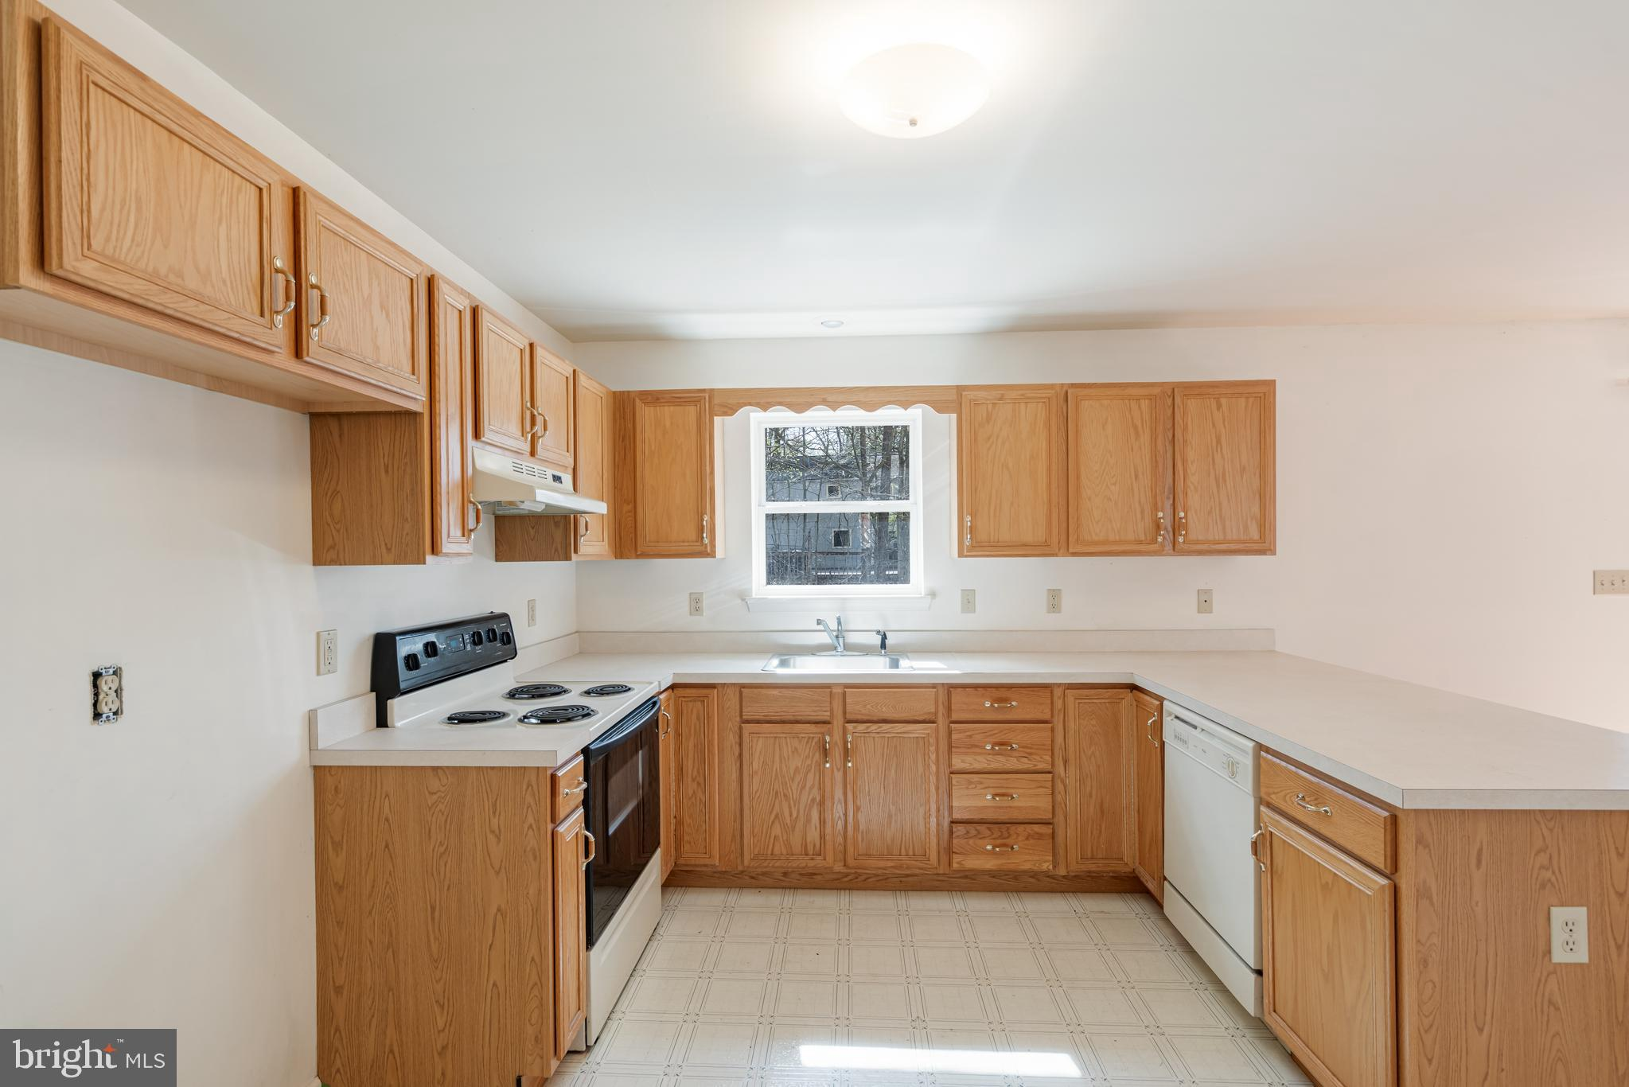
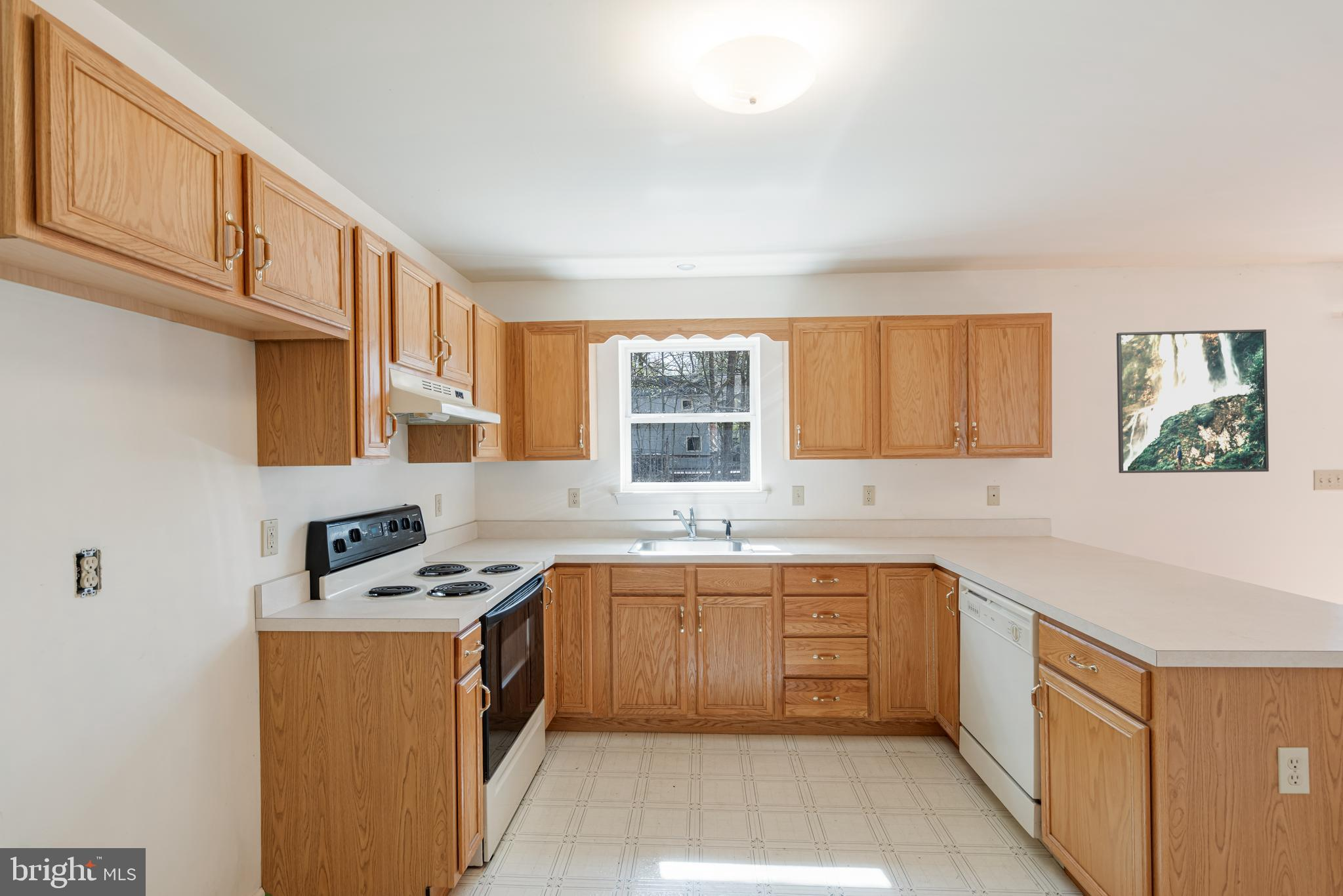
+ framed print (1191, 401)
